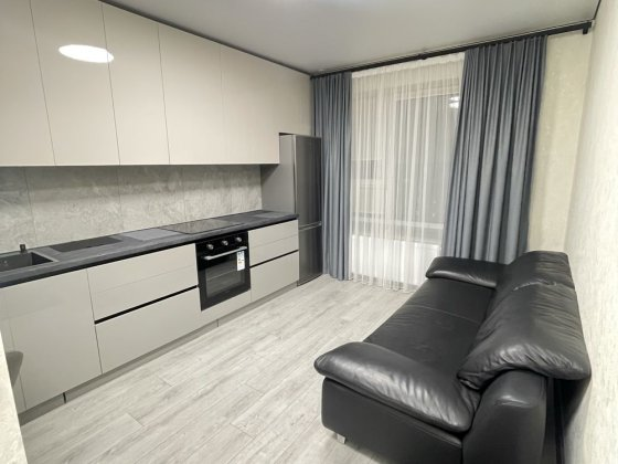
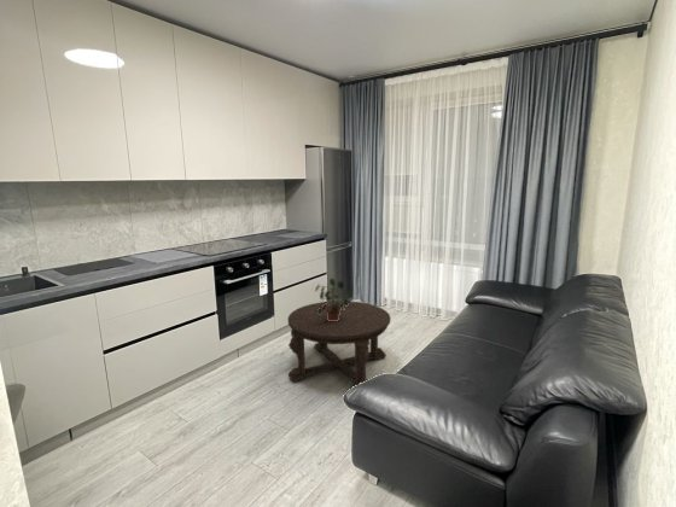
+ coffee table (339, 342)
+ potted plant (333, 298)
